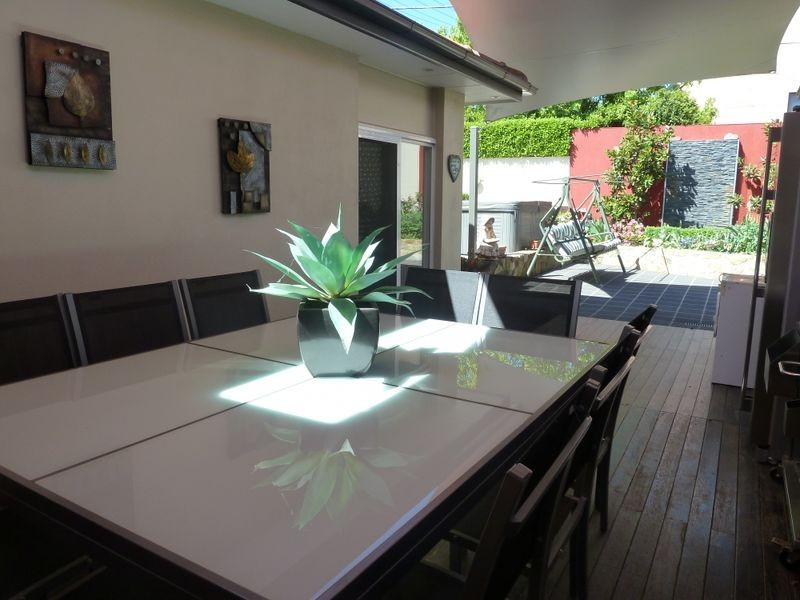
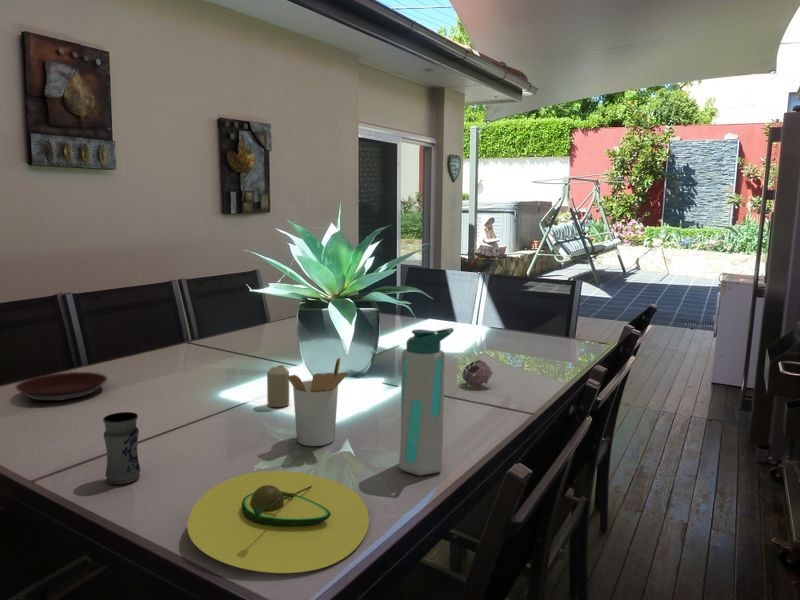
+ water bottle (426, 399)
+ jar (122, 447)
+ decorative bowl (492, 372)
+ candle (278, 385)
+ avocado (281, 503)
+ plate (63, 387)
+ utensil holder (320, 402)
